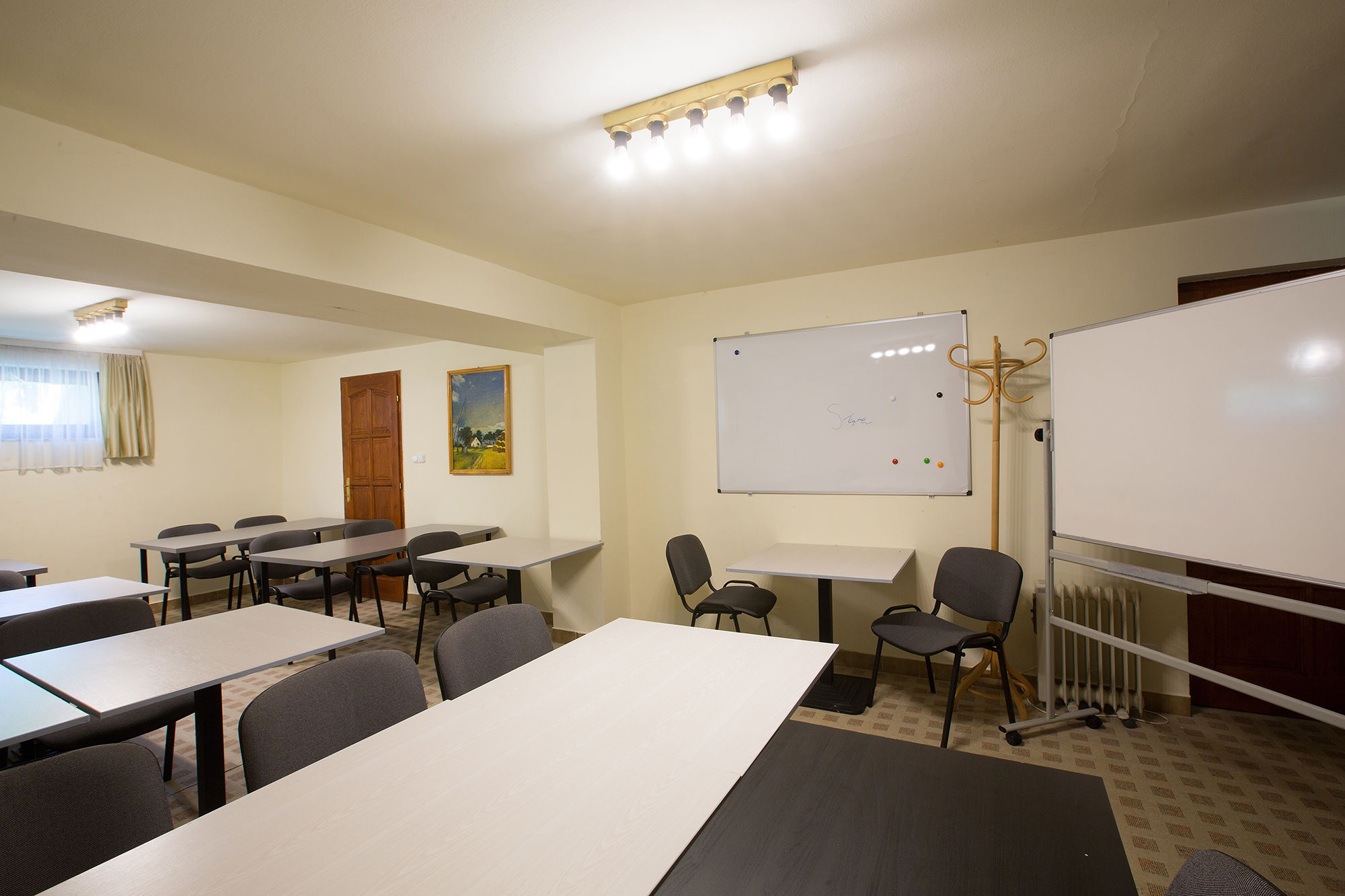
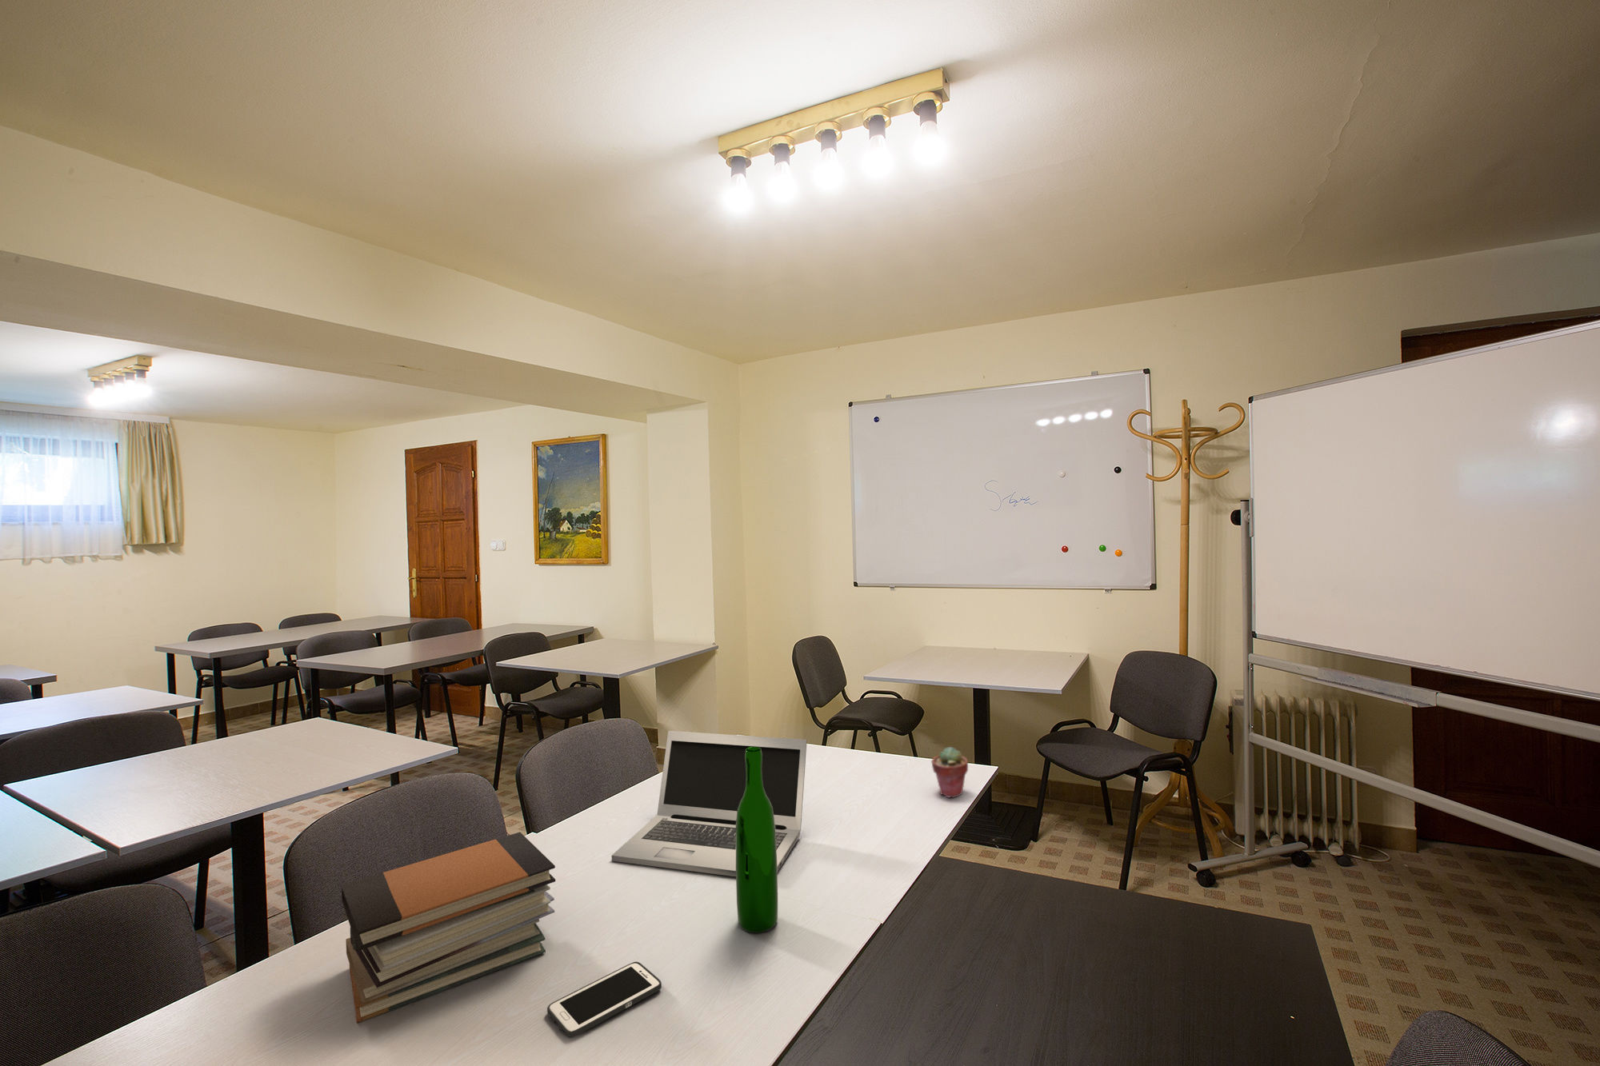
+ potted succulent (949, 770)
+ cell phone (606, 997)
+ book stack (451, 916)
+ laptop (714, 797)
+ wine bottle (755, 835)
